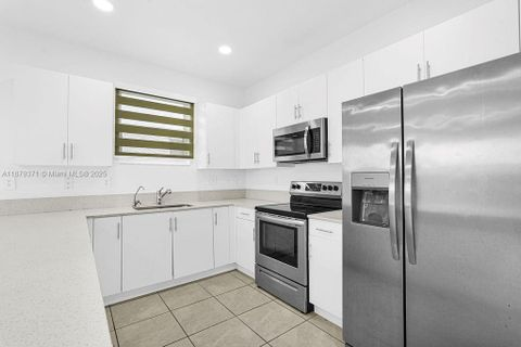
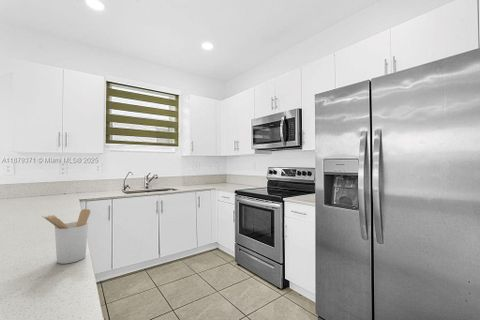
+ utensil holder (65, 235)
